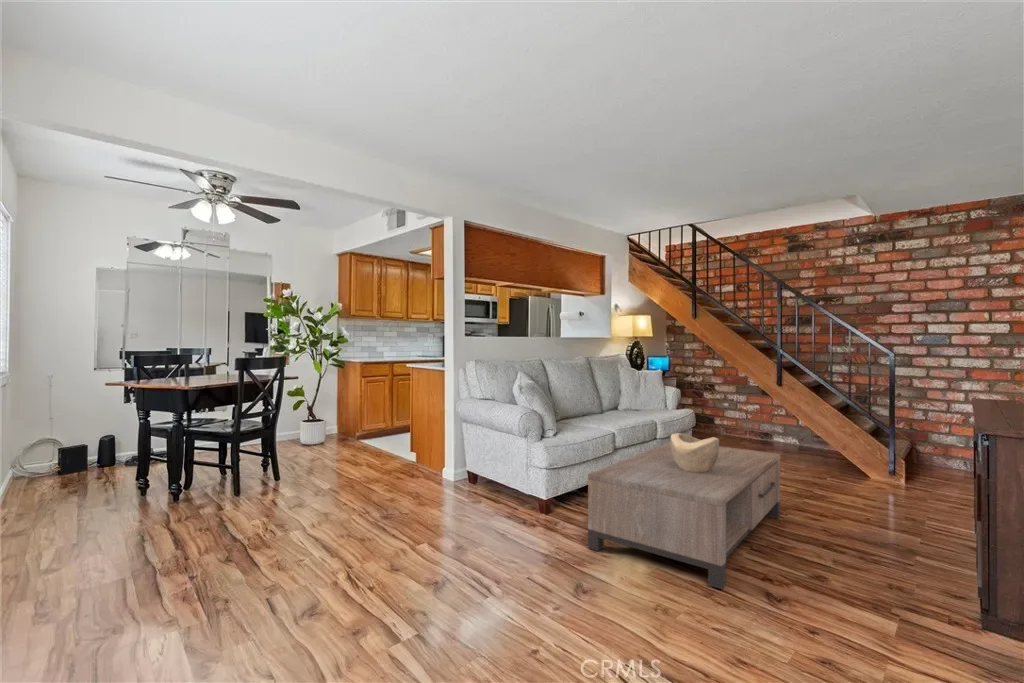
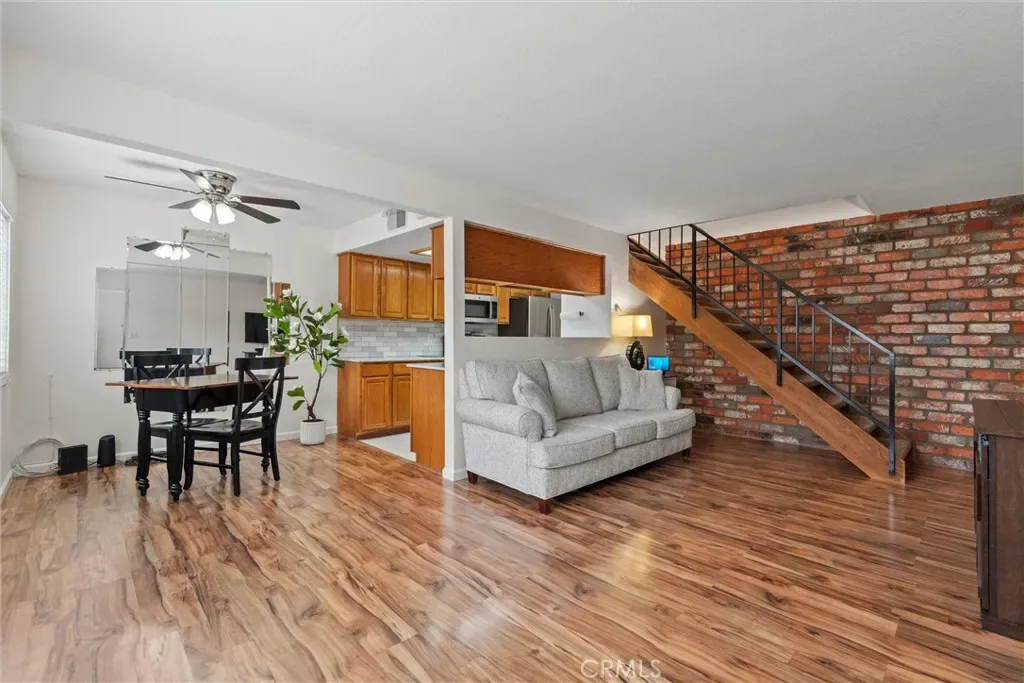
- decorative bowl (694, 452)
- coffee table (692, 496)
